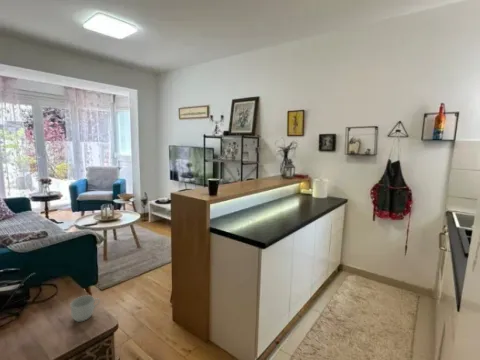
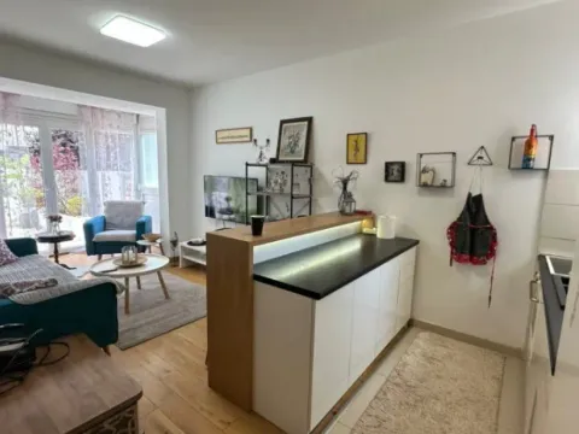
- mug (86, 307)
